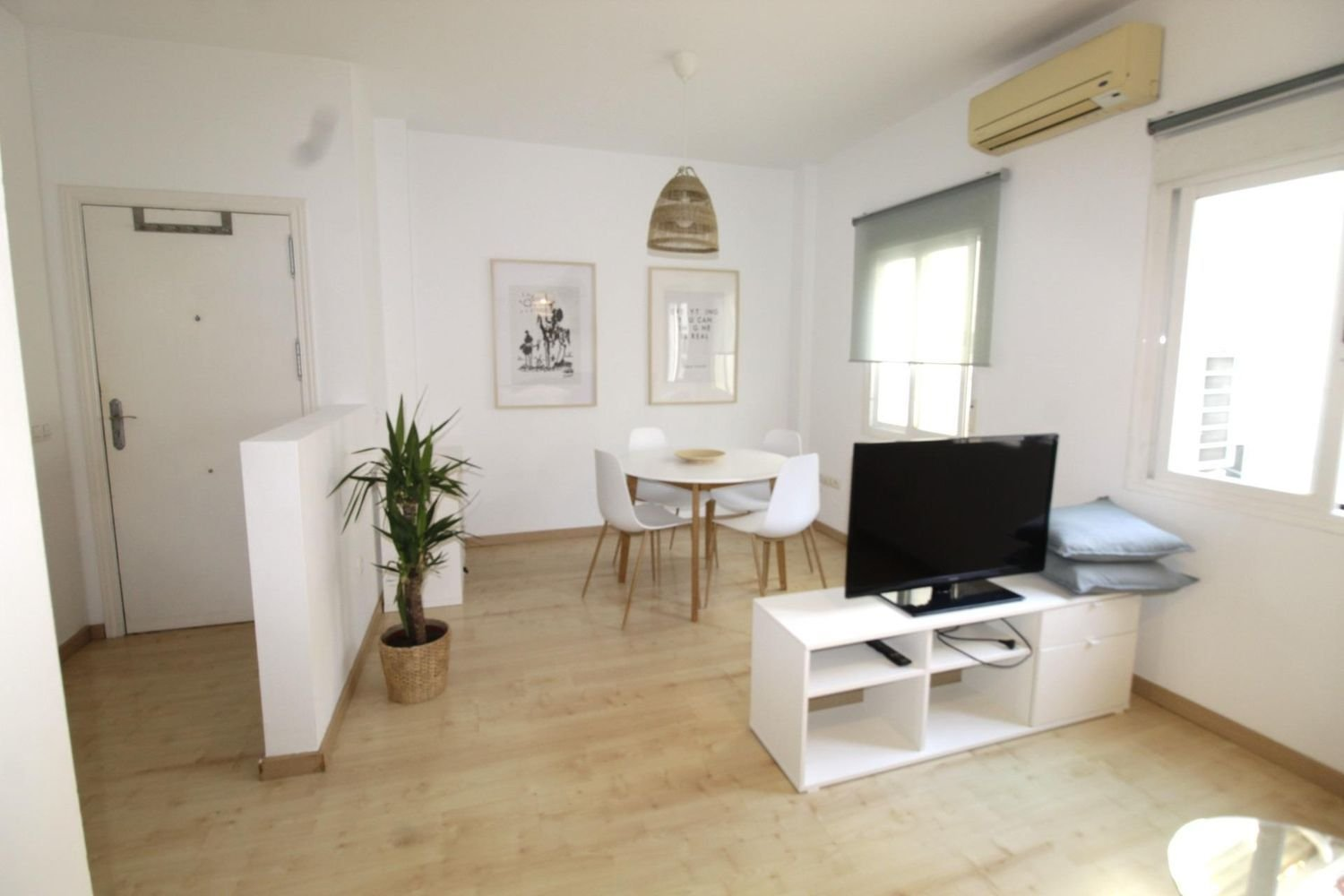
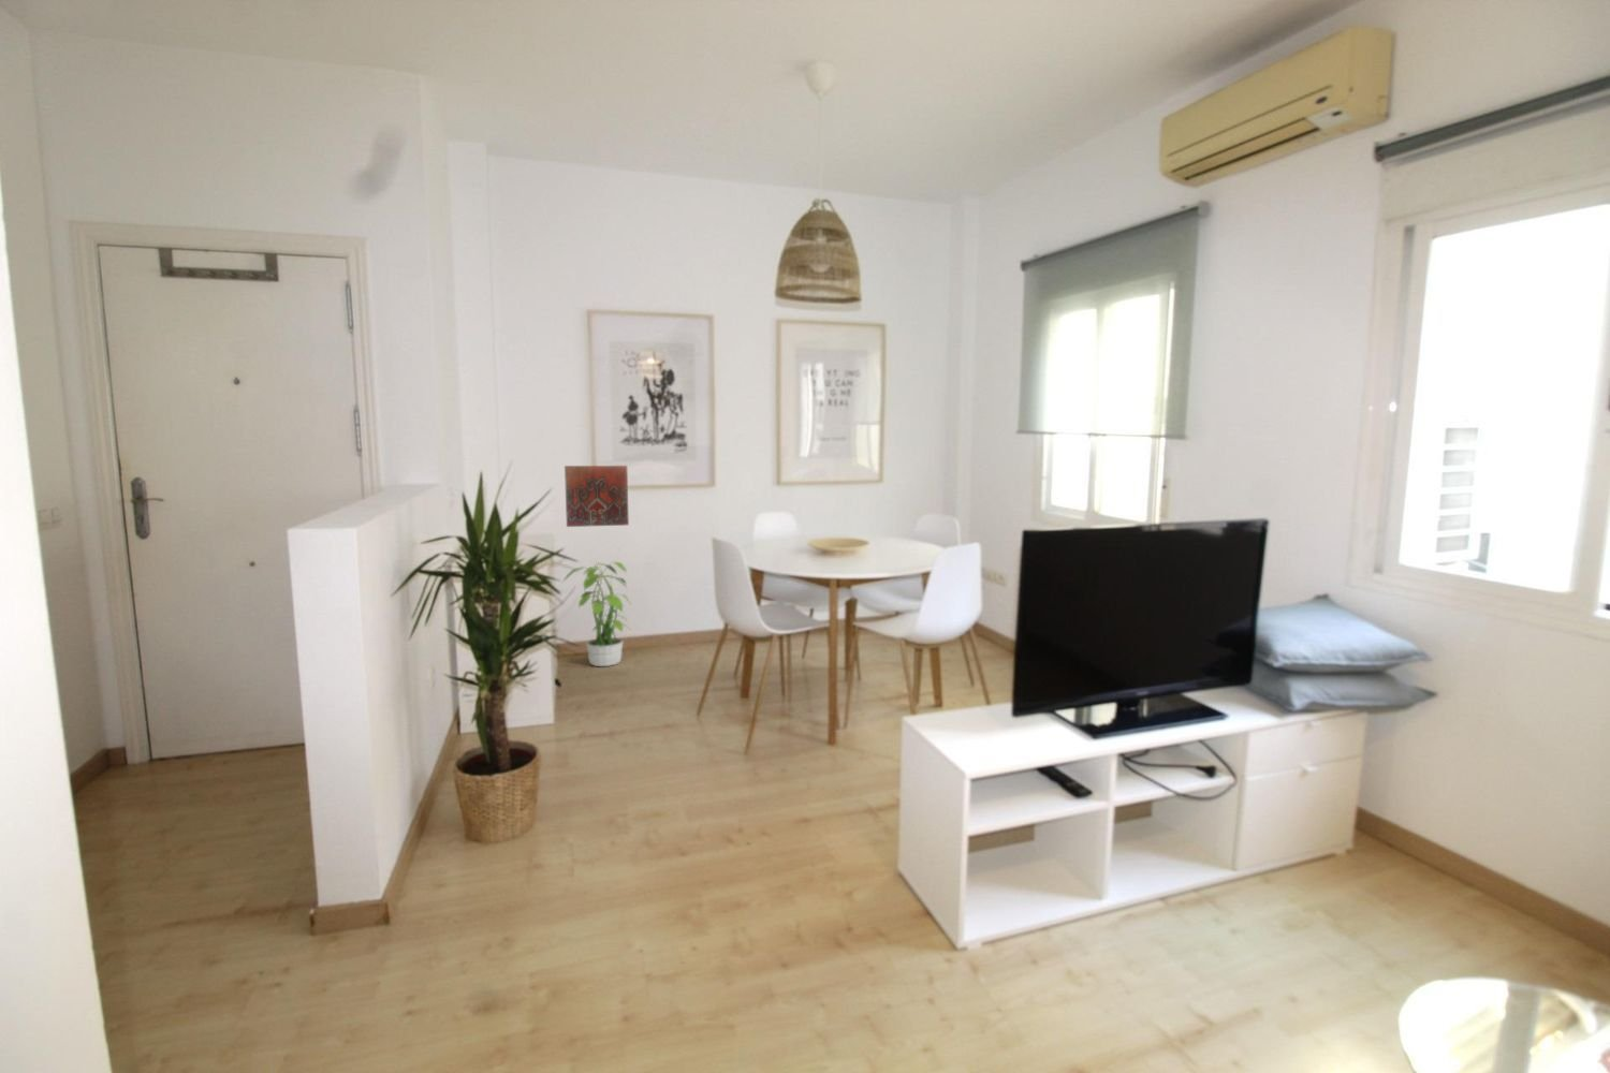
+ decorative tile (597, 496)
+ potted plant (597, 613)
